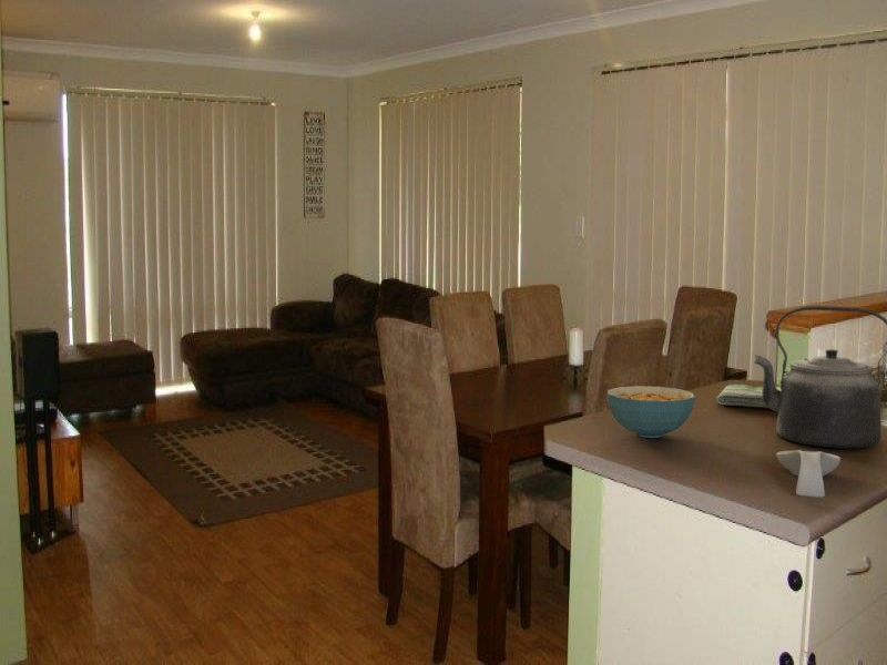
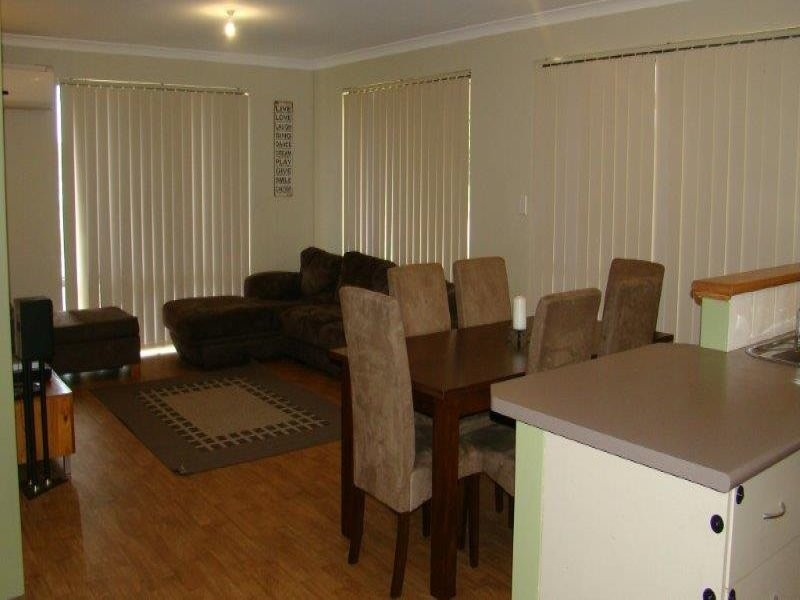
- kettle (819, 371)
- dish towel (752, 392)
- spoon rest (809, 463)
- cereal bowl (650, 413)
